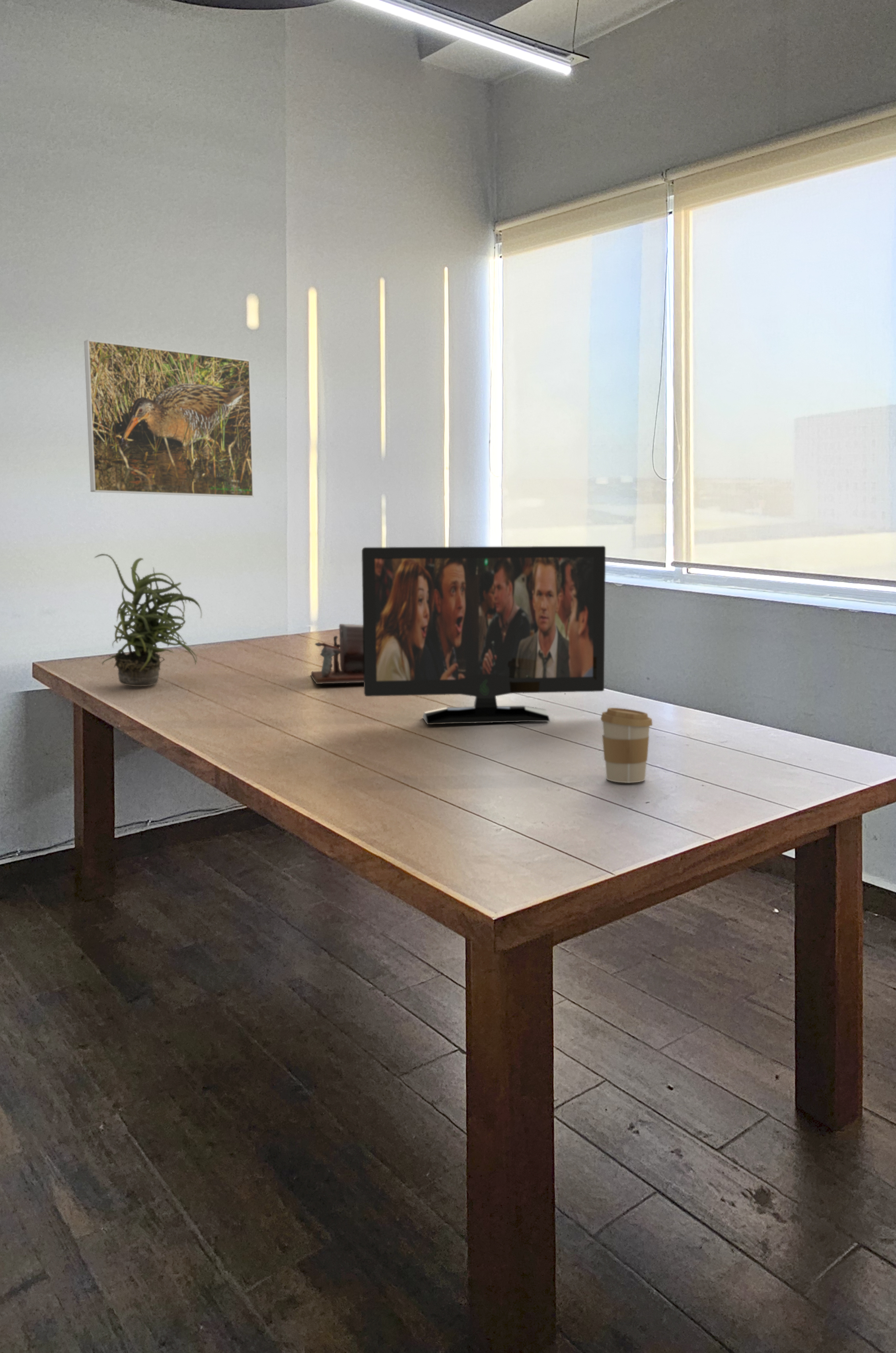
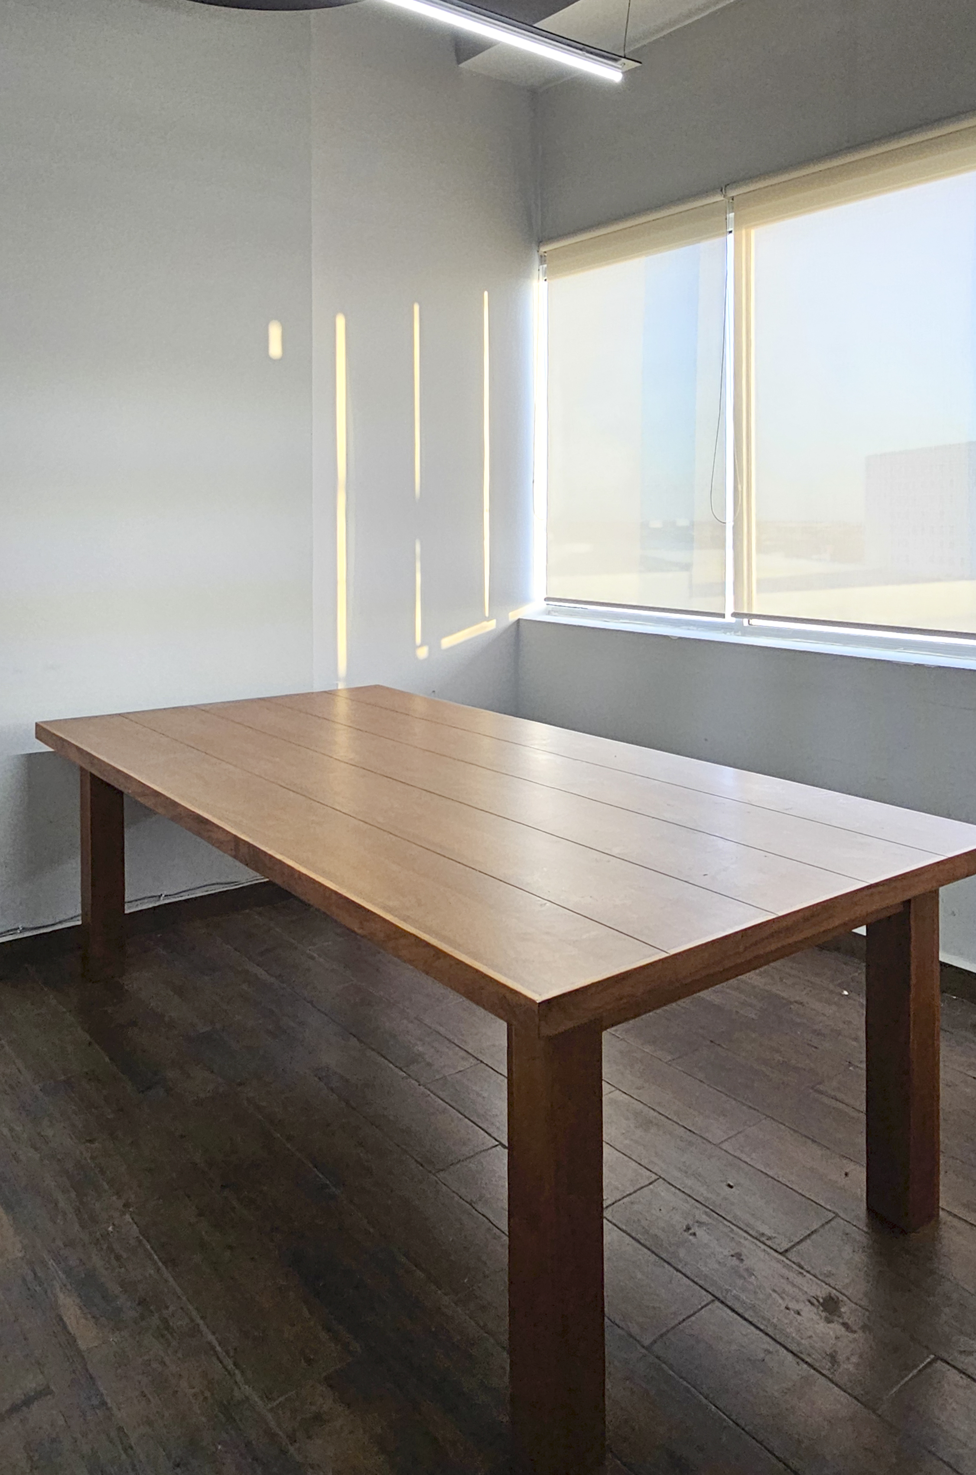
- flat panel tv (485, 634)
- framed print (173, 423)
- desk organizer (363, 642)
- potted plant (146, 619)
- coffee cup (626, 744)
